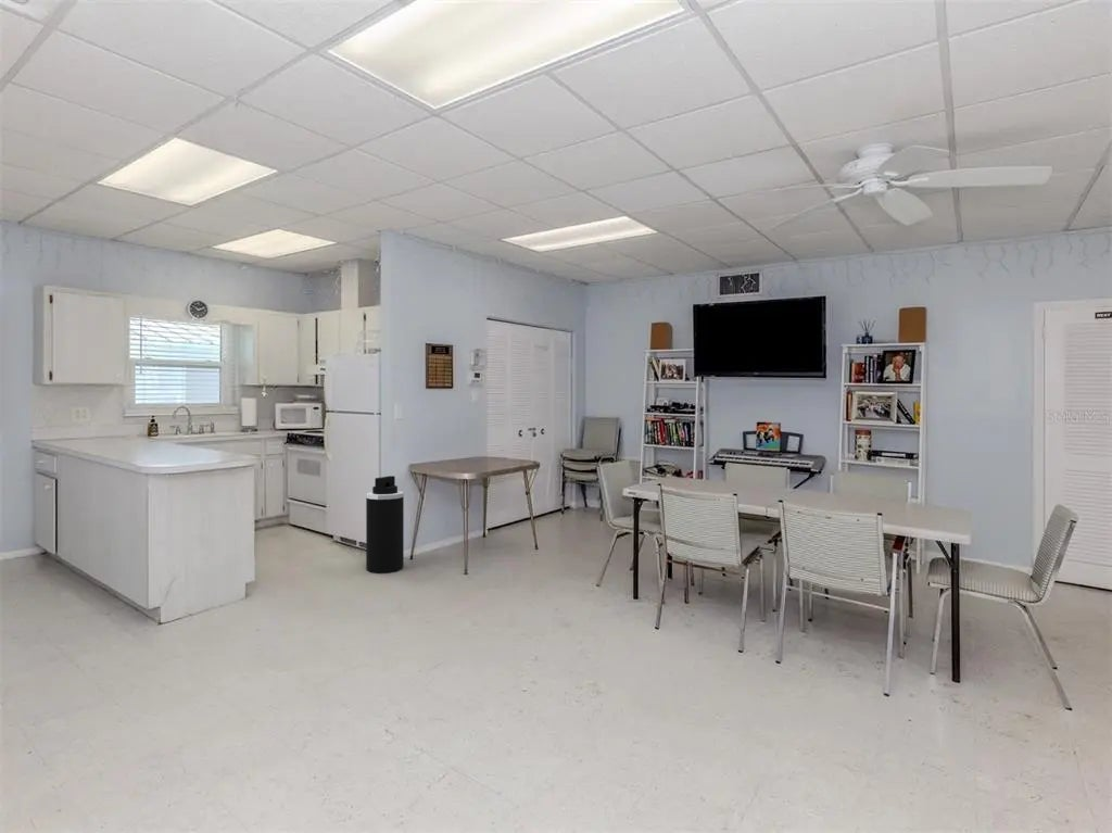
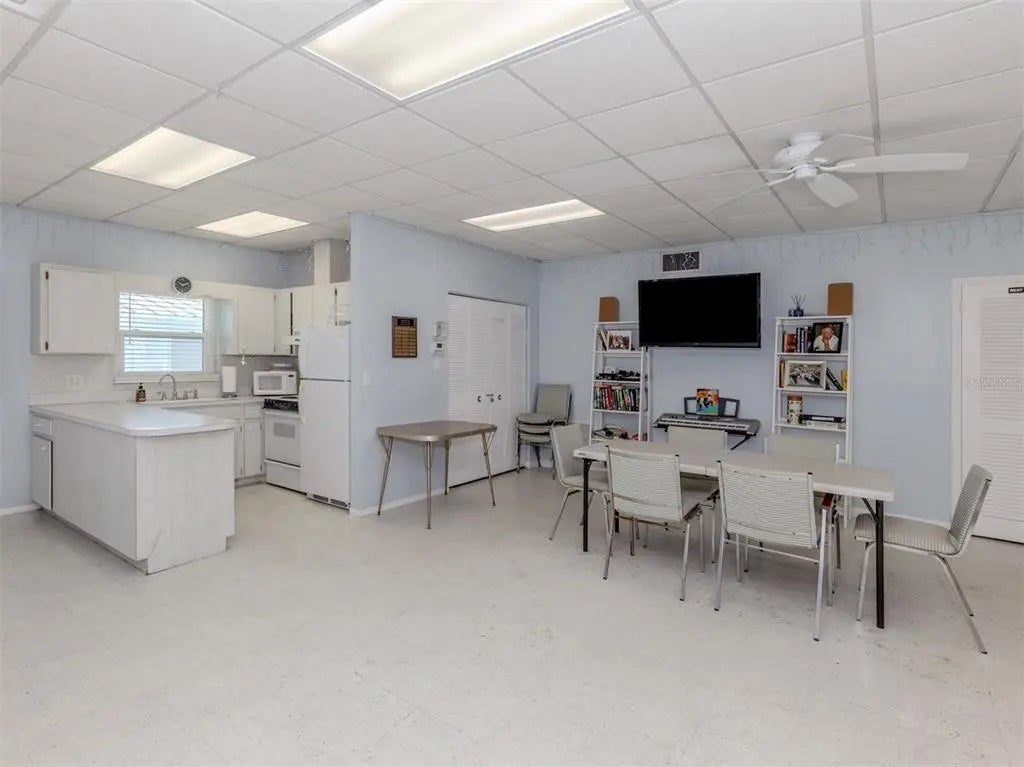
- trash can (384, 522)
